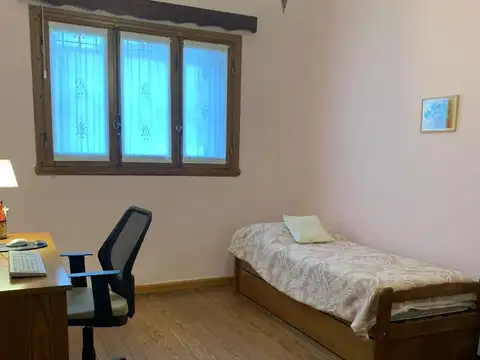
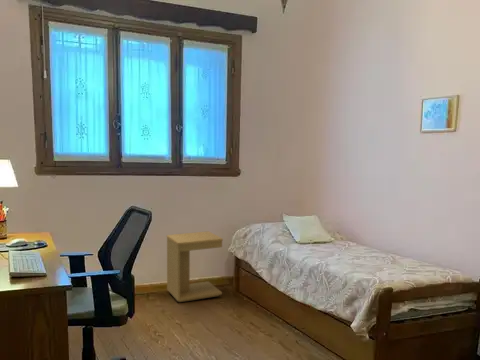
+ side table (189, 266)
